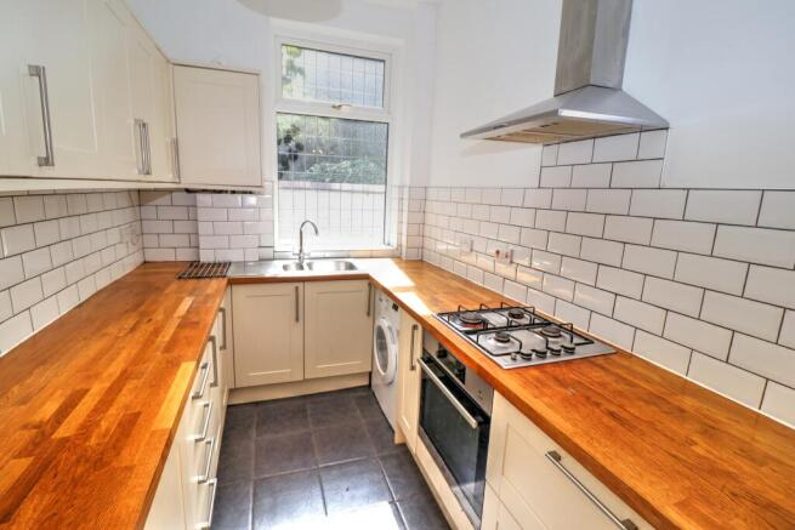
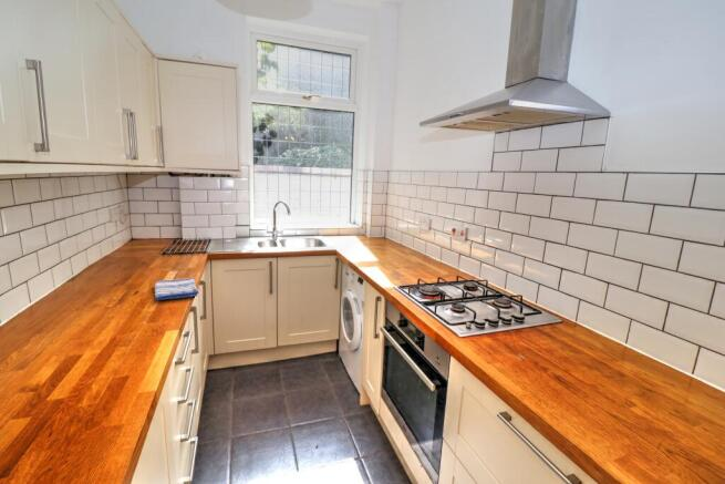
+ dish towel (176, 288)
